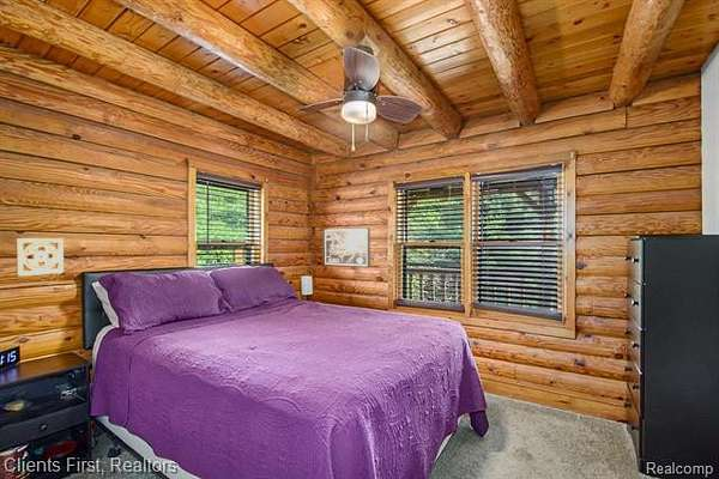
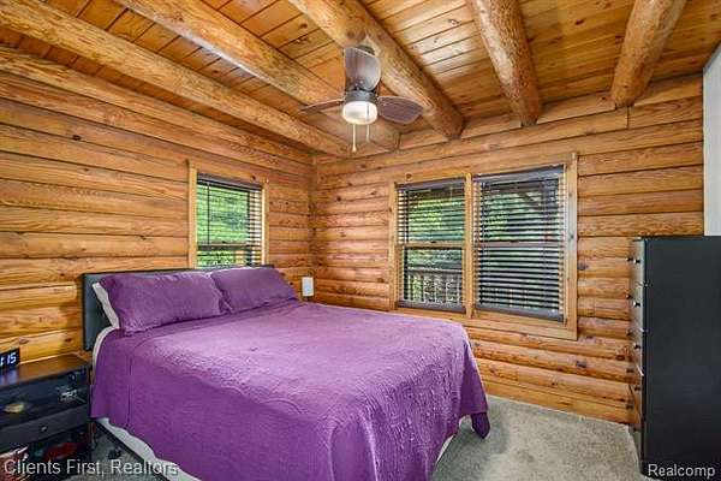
- wall ornament (40, 256)
- wall art (345, 247)
